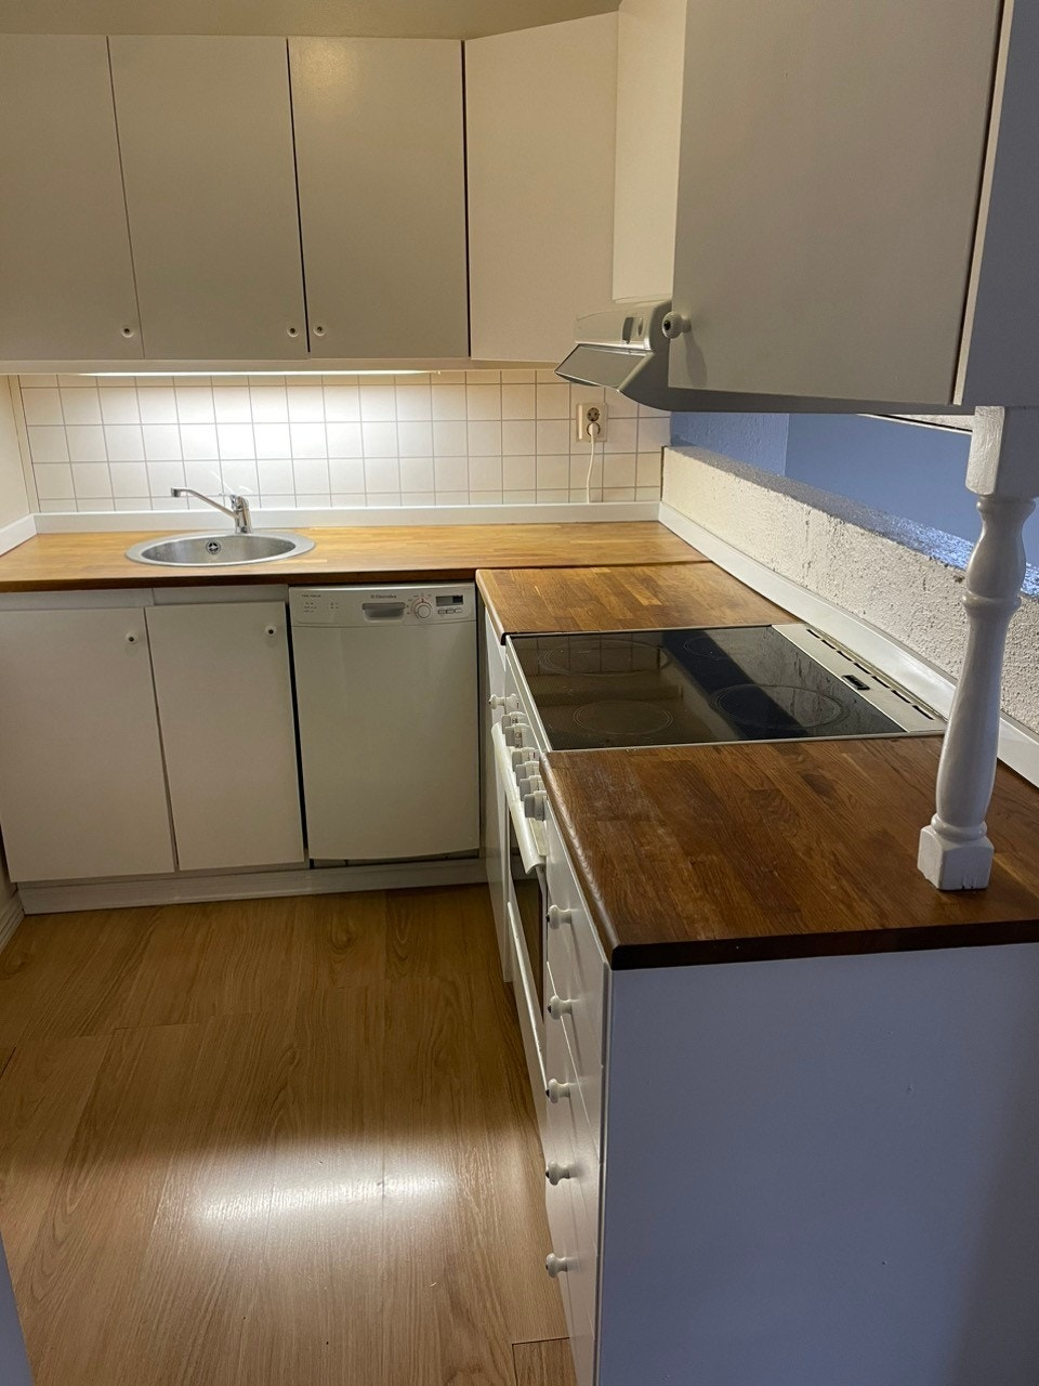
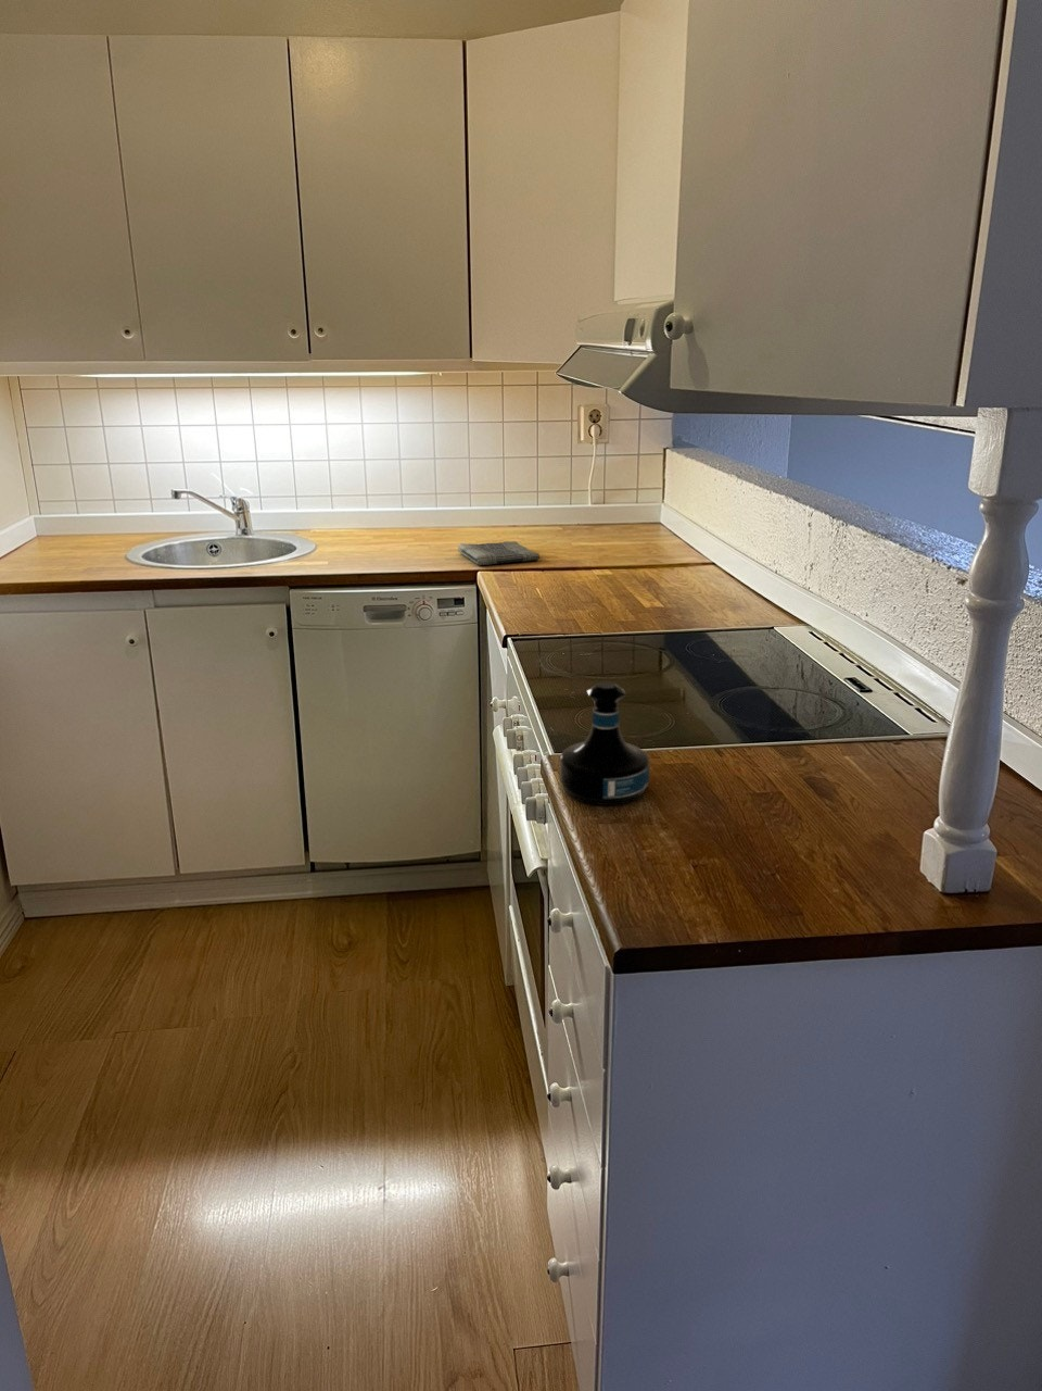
+ dish towel (497, 550)
+ tequila bottle (604, 737)
